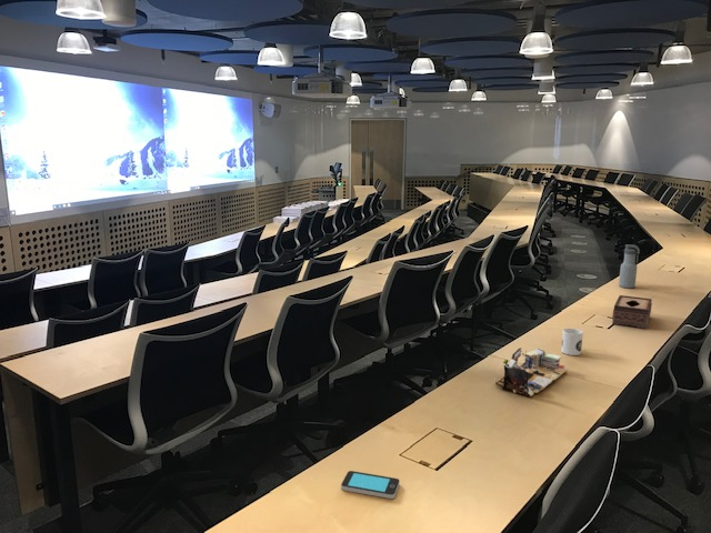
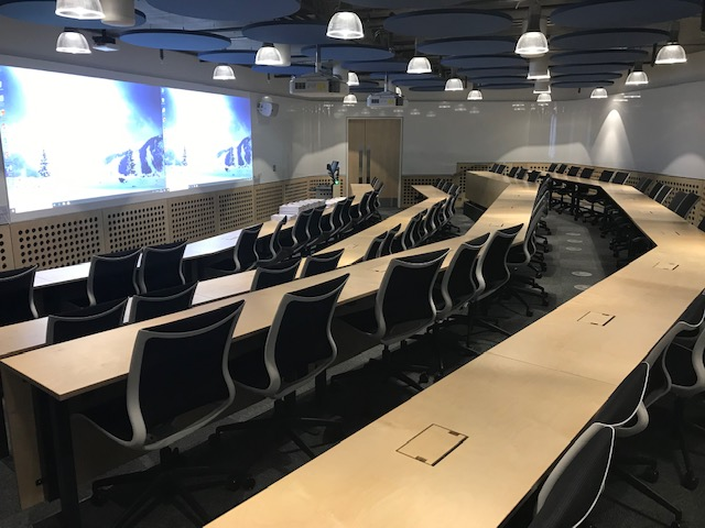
- tissue box (632, 311)
- water bottle (629, 265)
- smartphone (370, 484)
- mug (573, 340)
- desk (532, 363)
